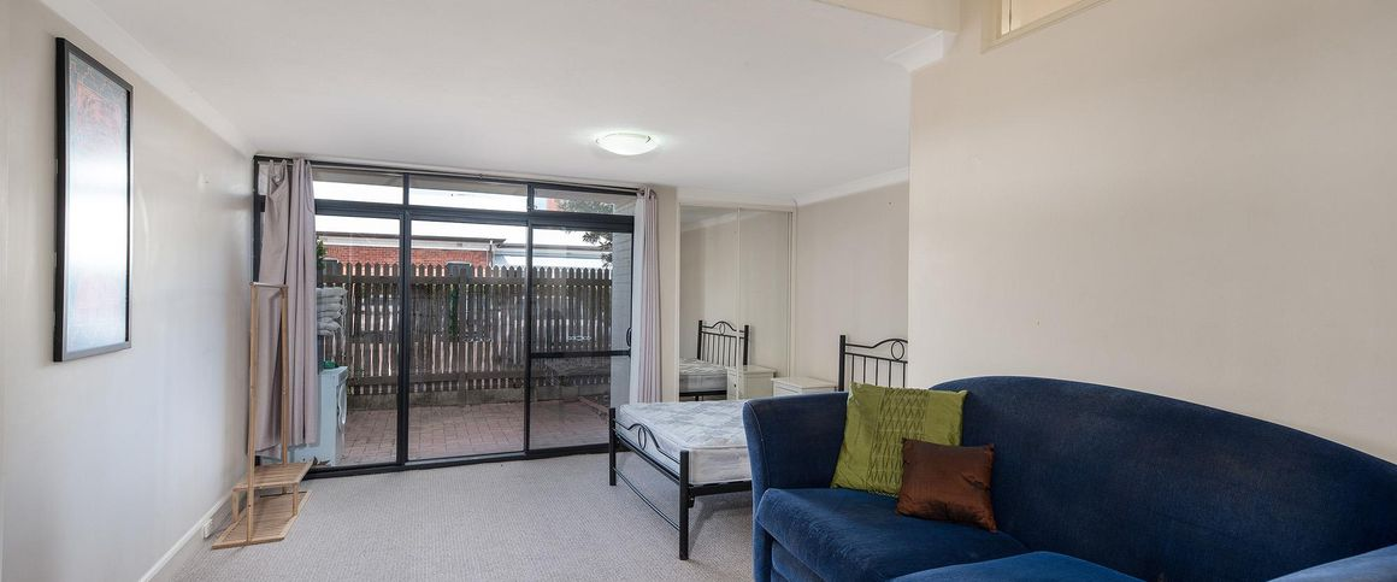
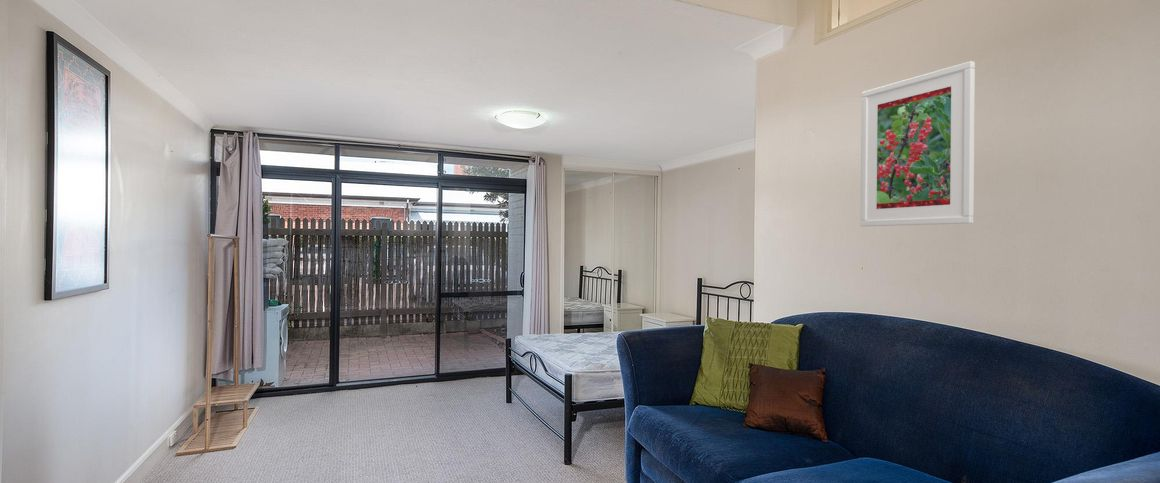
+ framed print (912, 151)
